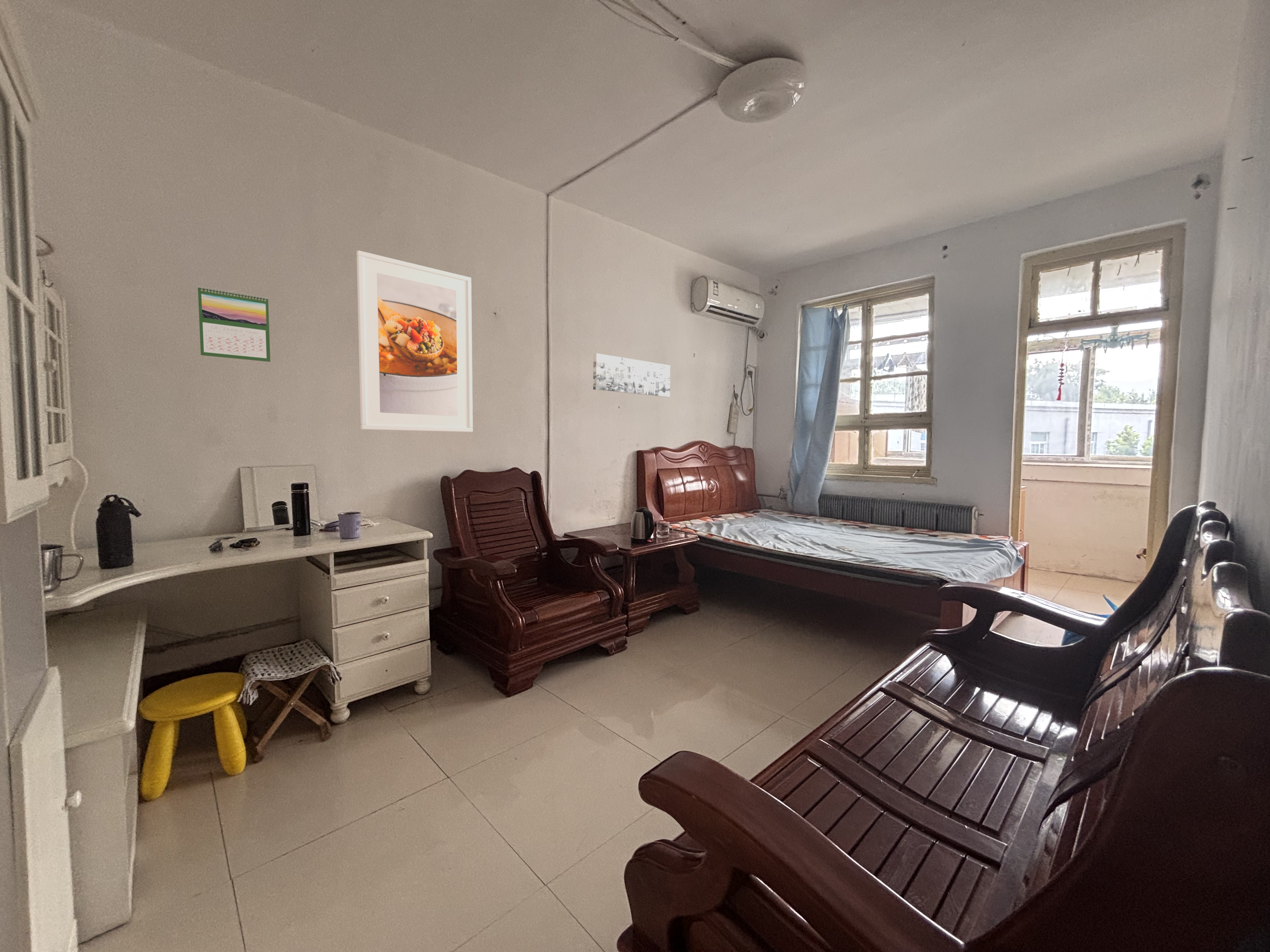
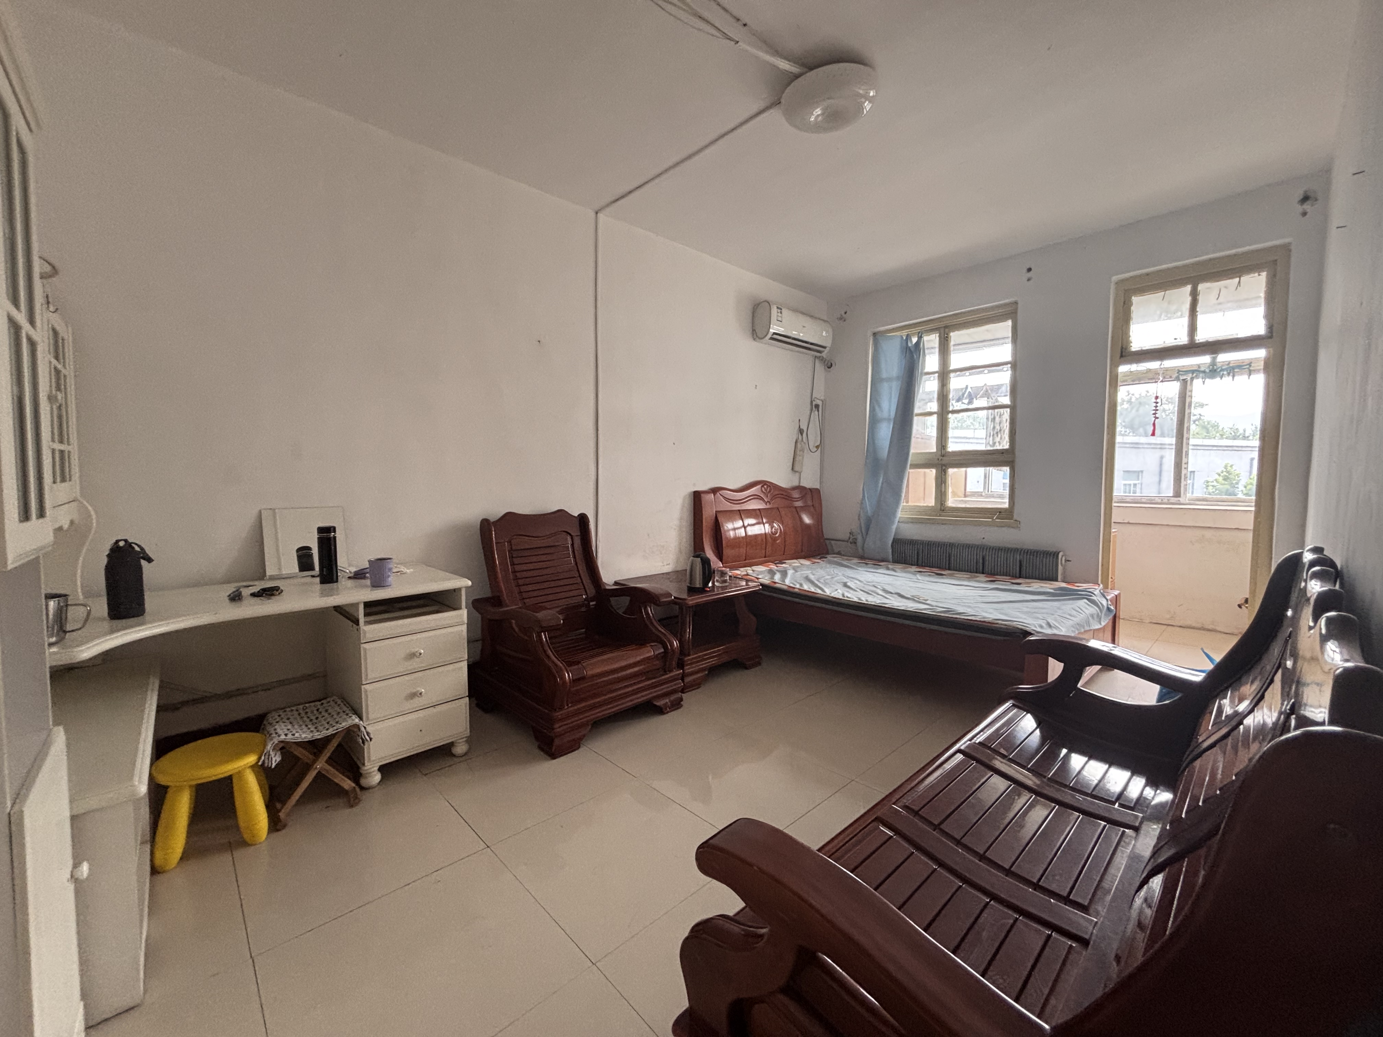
- wall art (634, 377)
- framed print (419, 349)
- calendar (235, 325)
